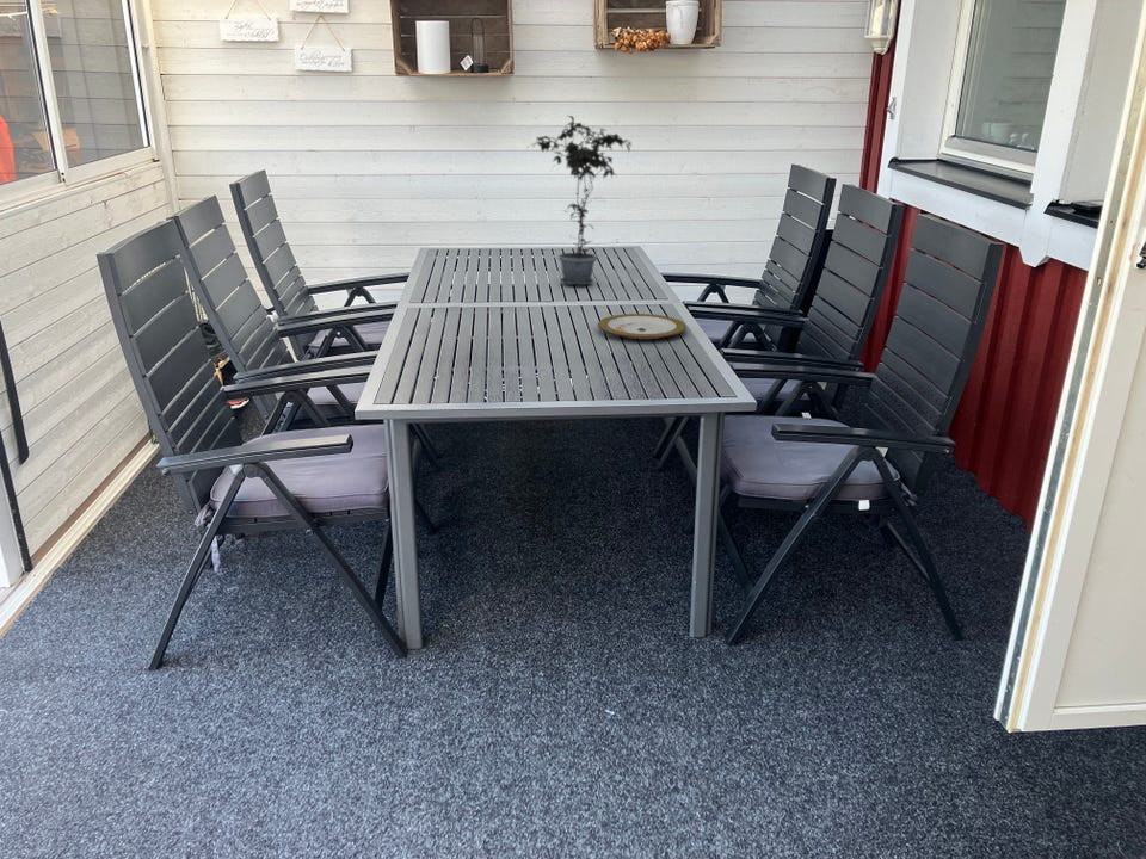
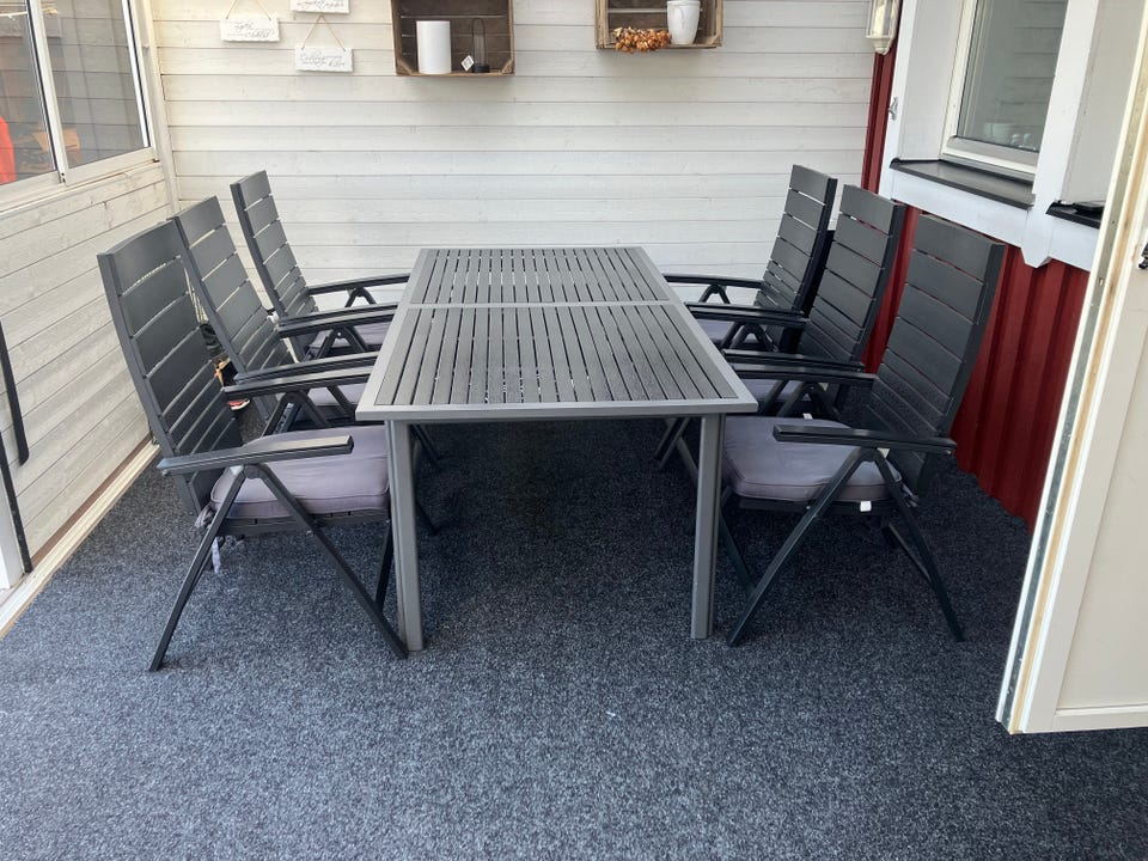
- potted plant (580, 203)
- plate (641, 328)
